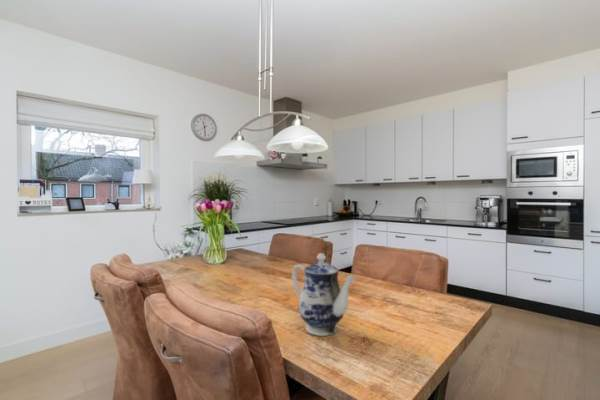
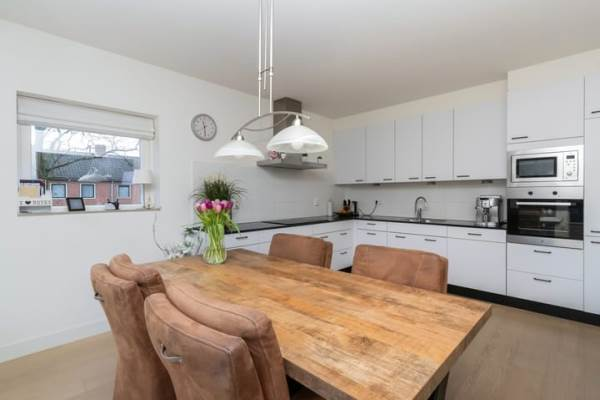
- teapot (321, 291)
